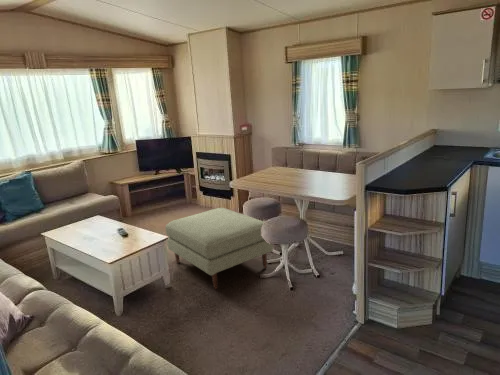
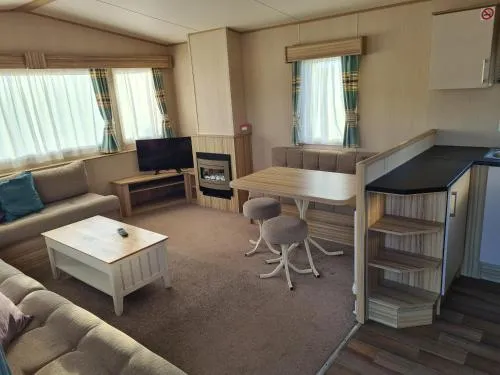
- ottoman (218, 242)
